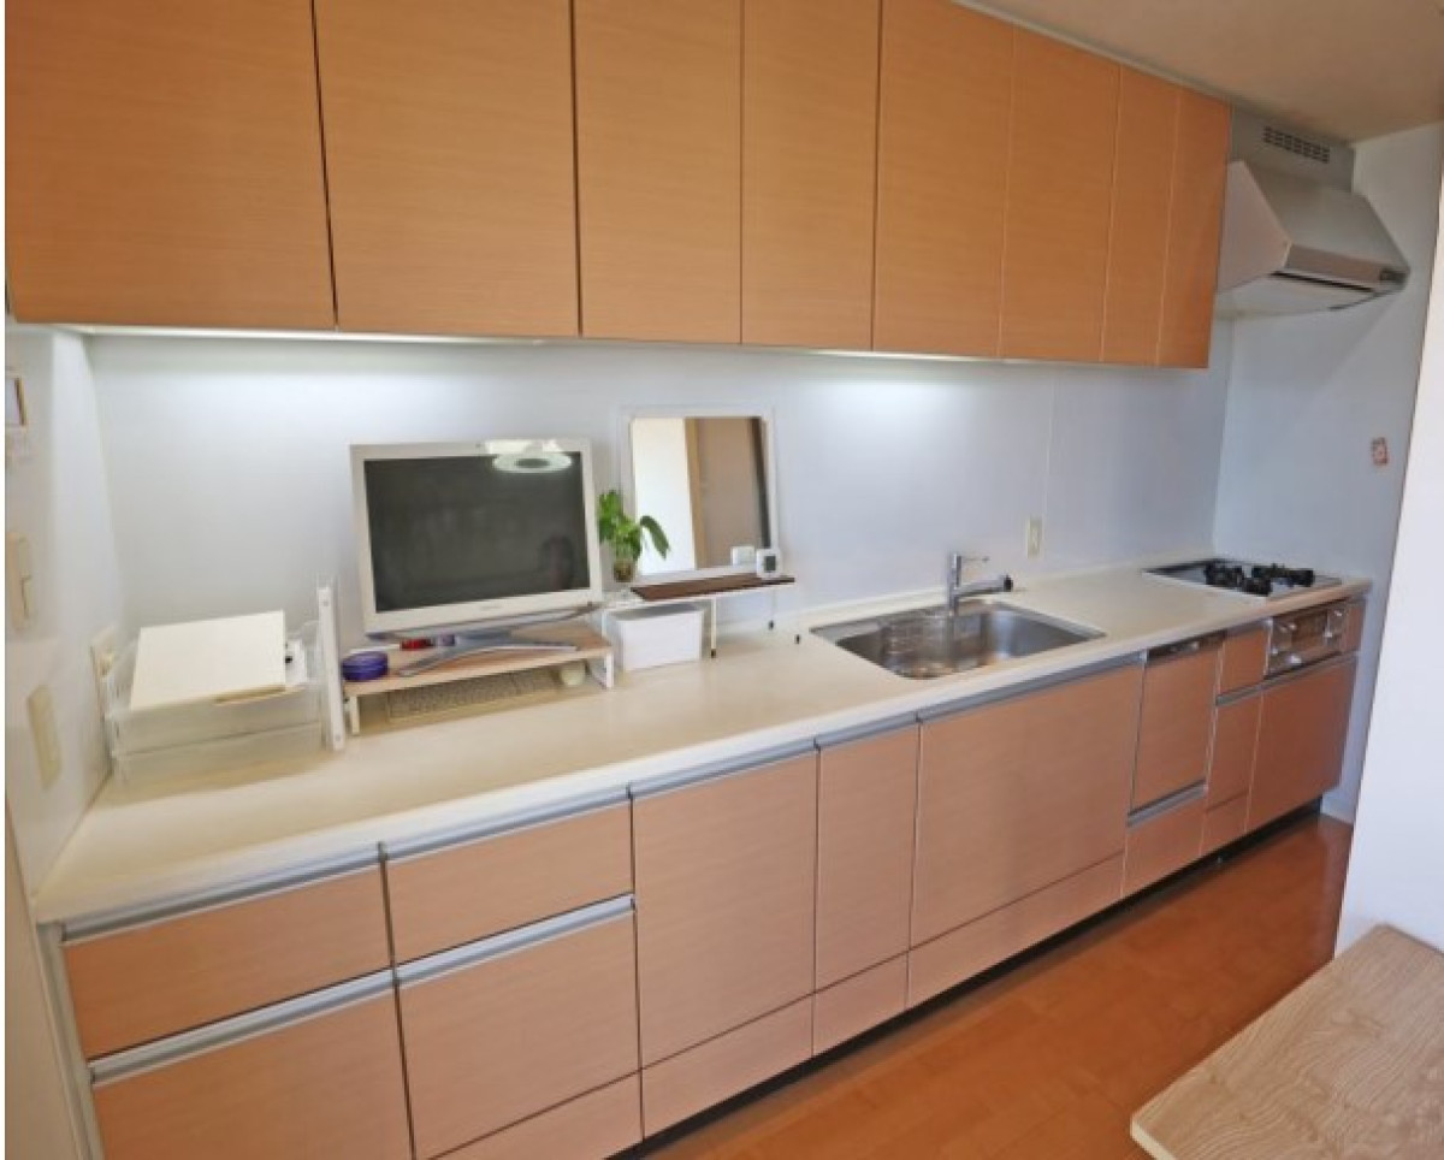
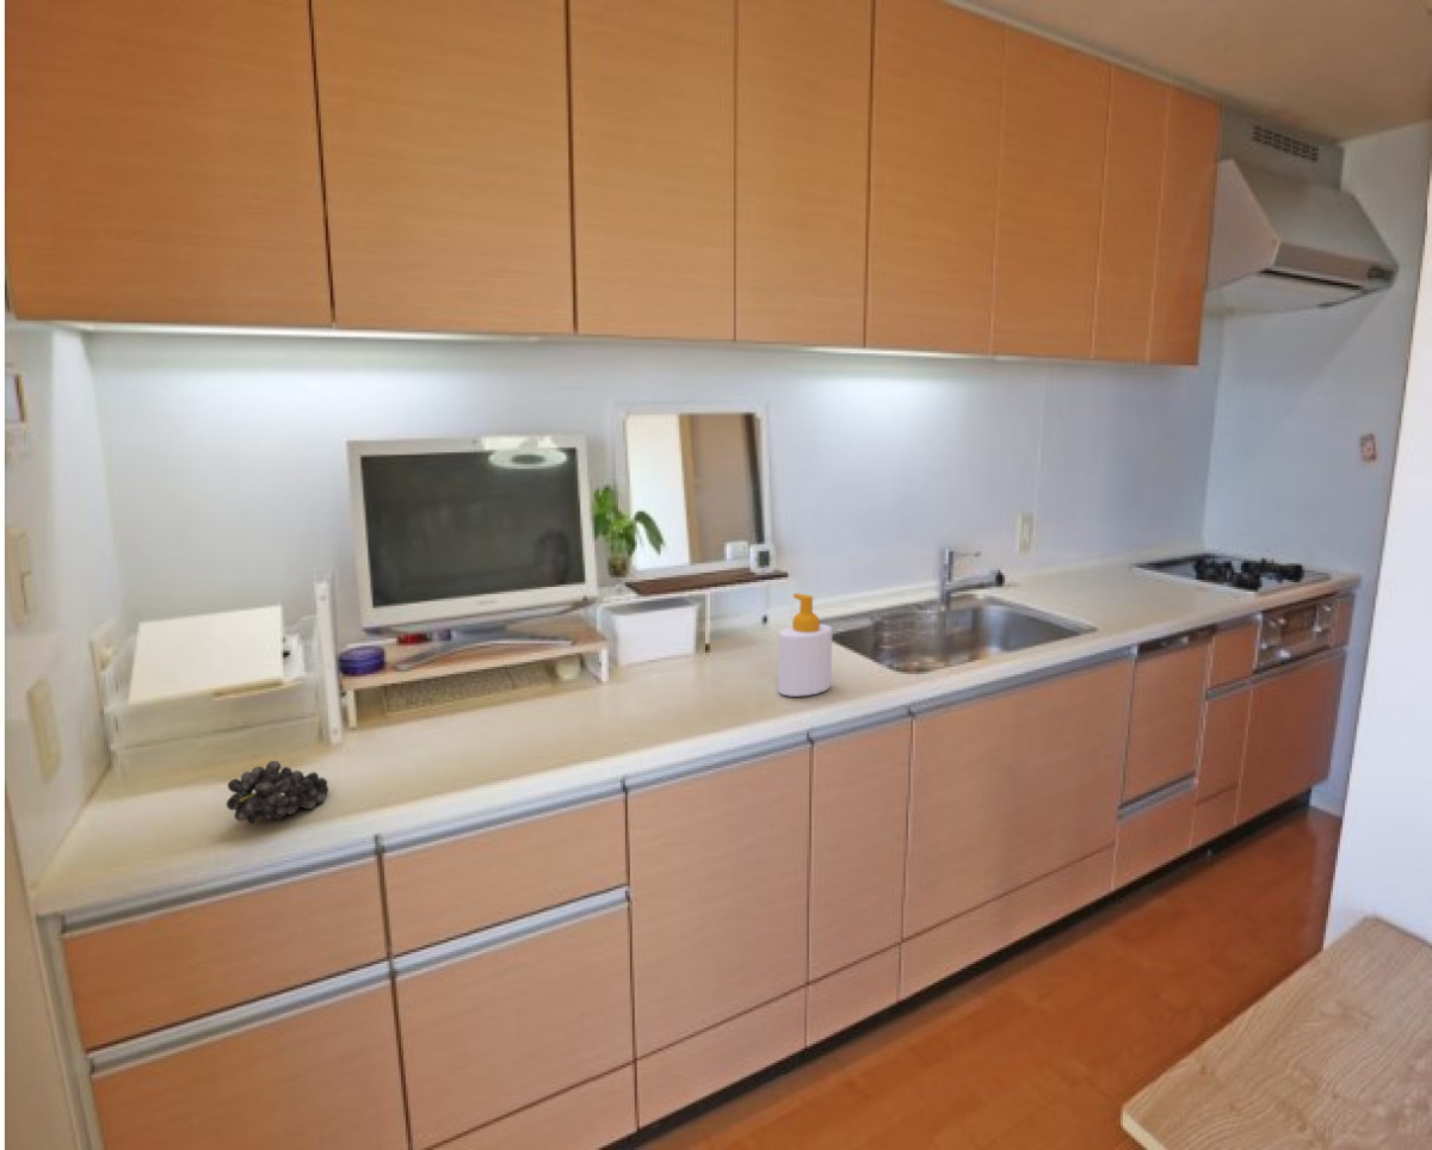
+ fruit (280, 789)
+ soap bottle (806, 643)
